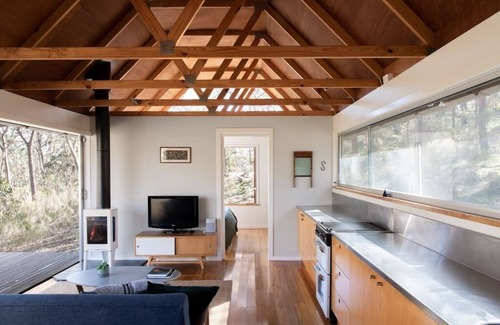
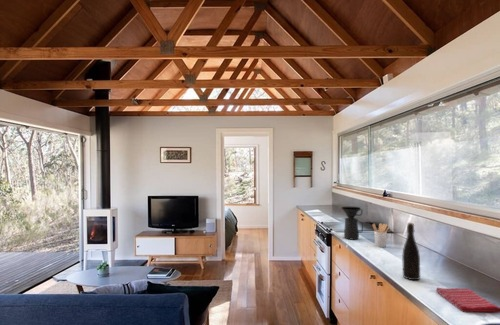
+ utensil holder (381, 234)
+ coffee maker (351, 222)
+ dish towel (466, 298)
+ bottle (410, 250)
